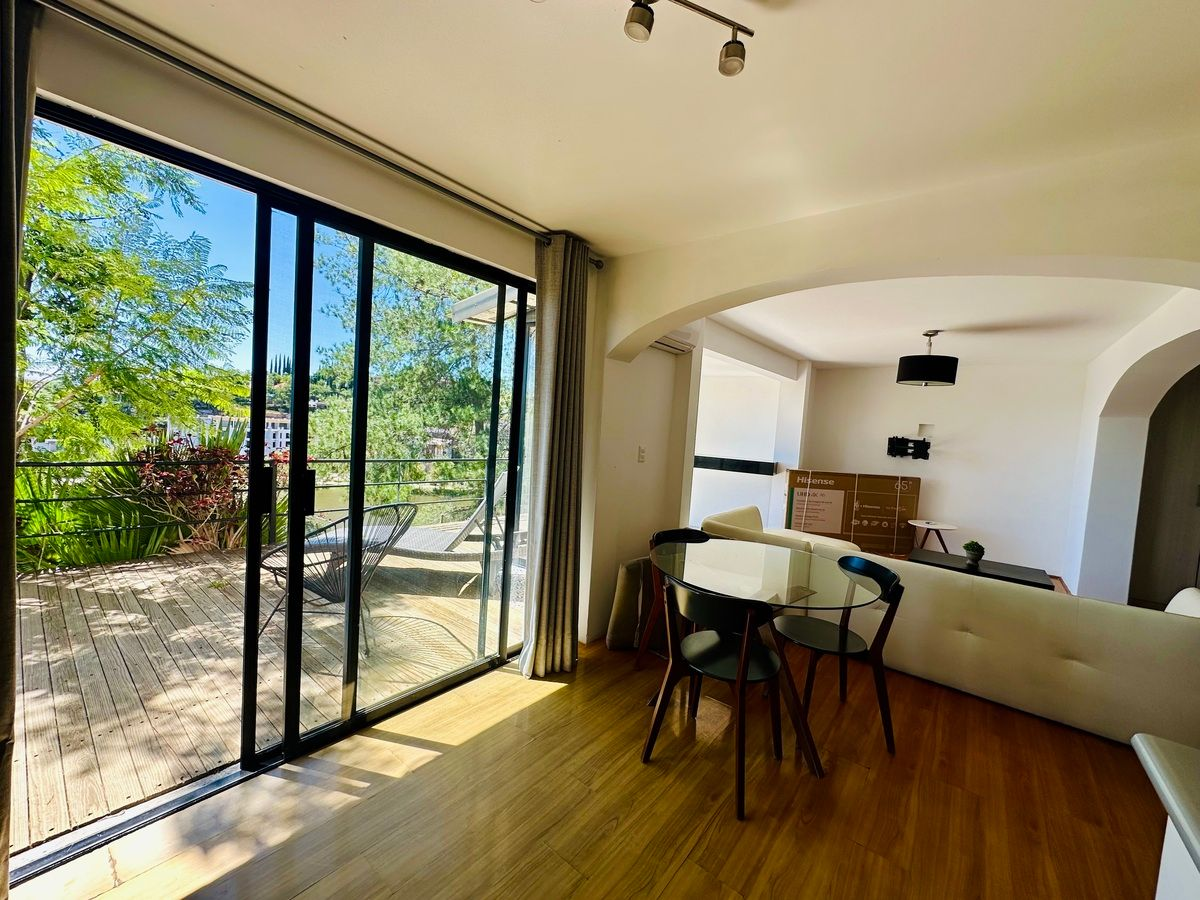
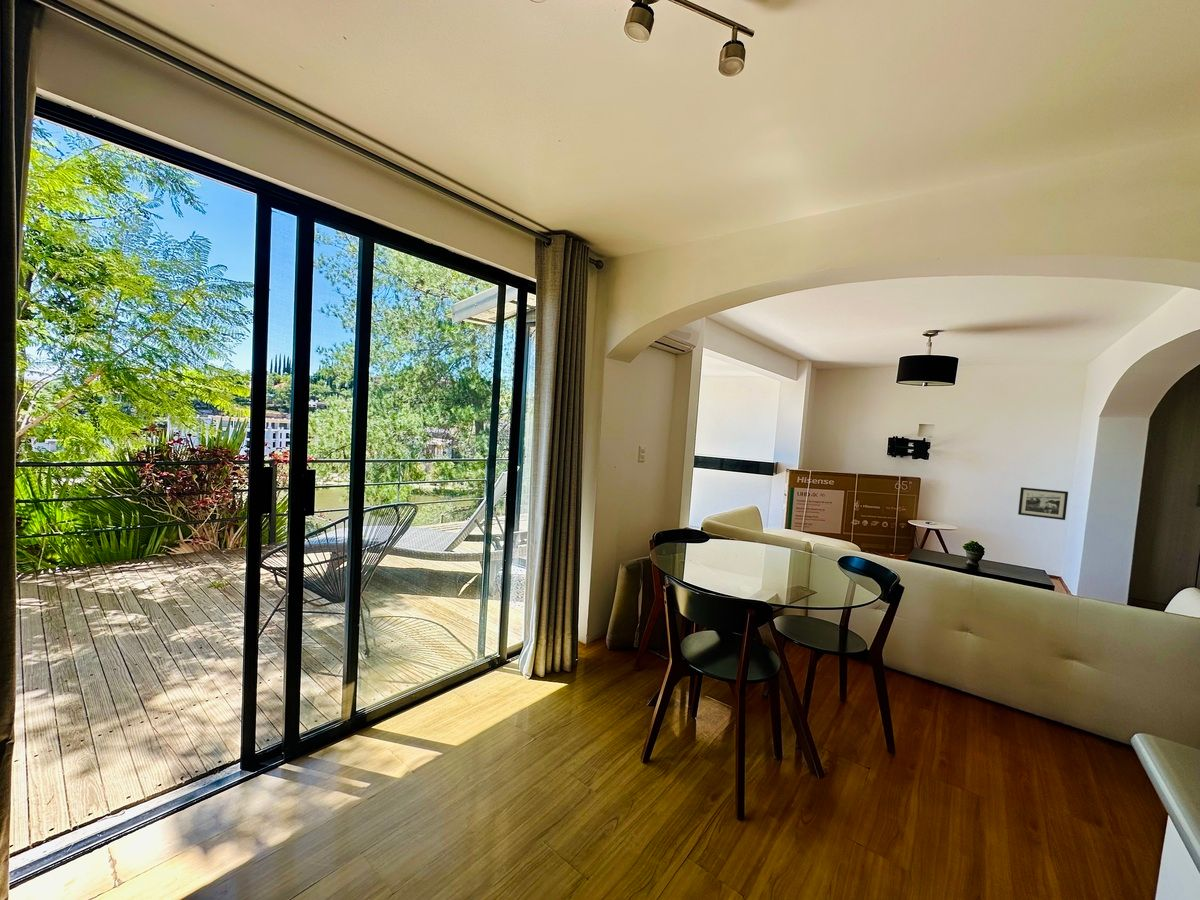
+ picture frame (1042, 503)
